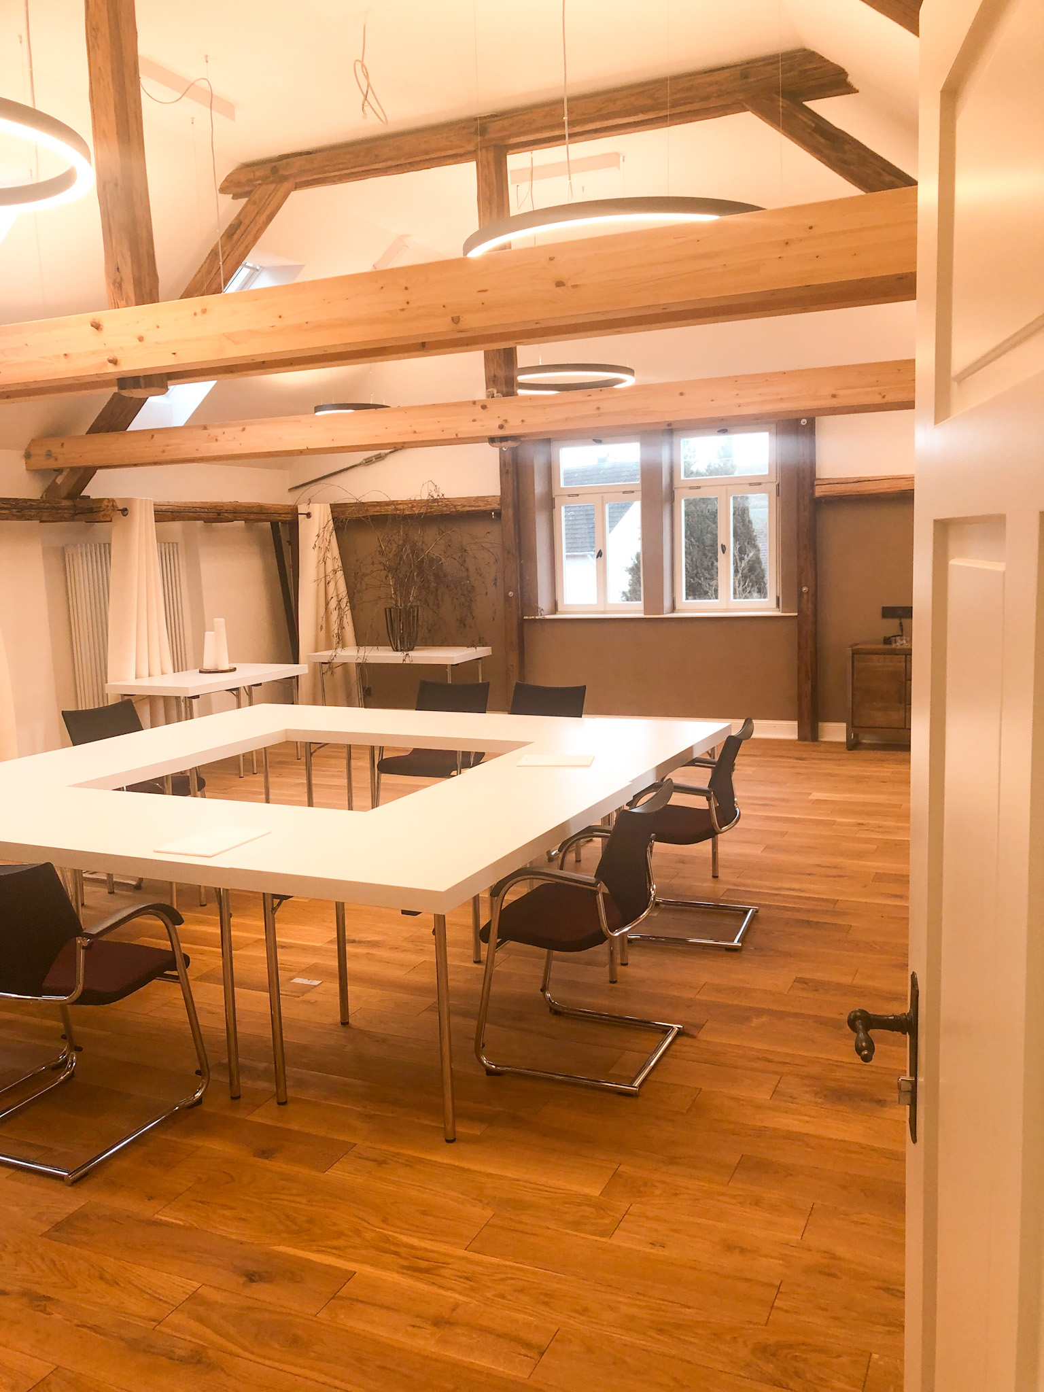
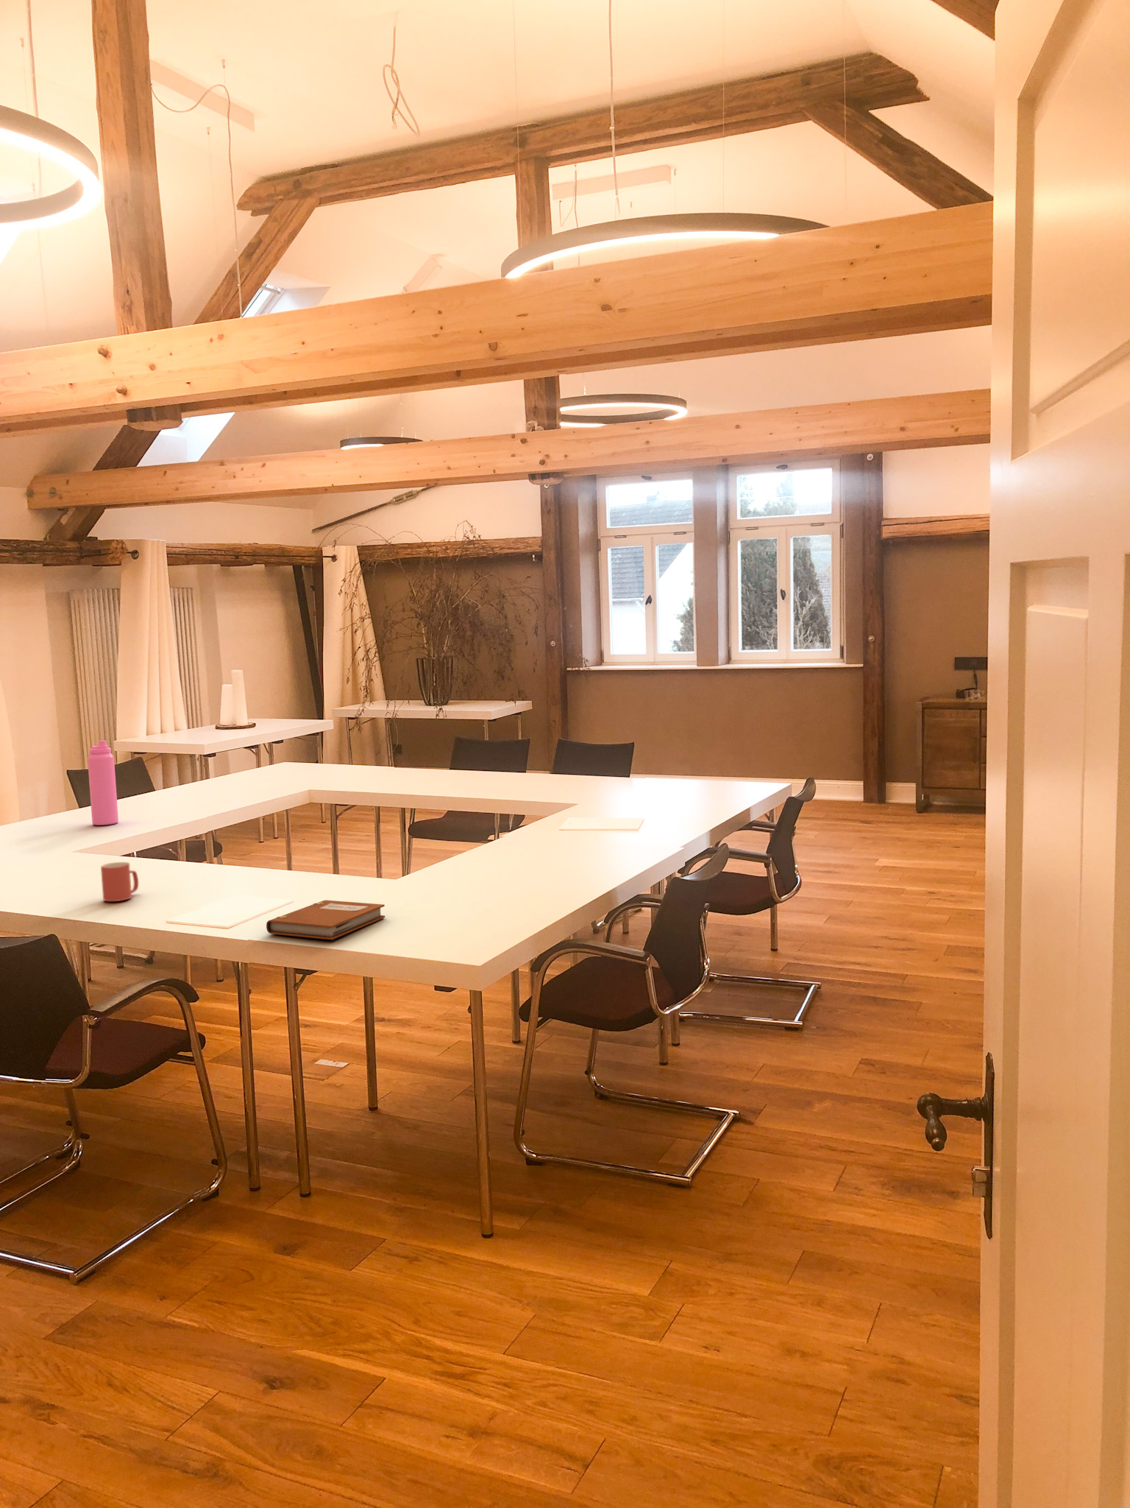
+ mug (121, 880)
+ water bottle (102, 782)
+ notebook (328, 918)
